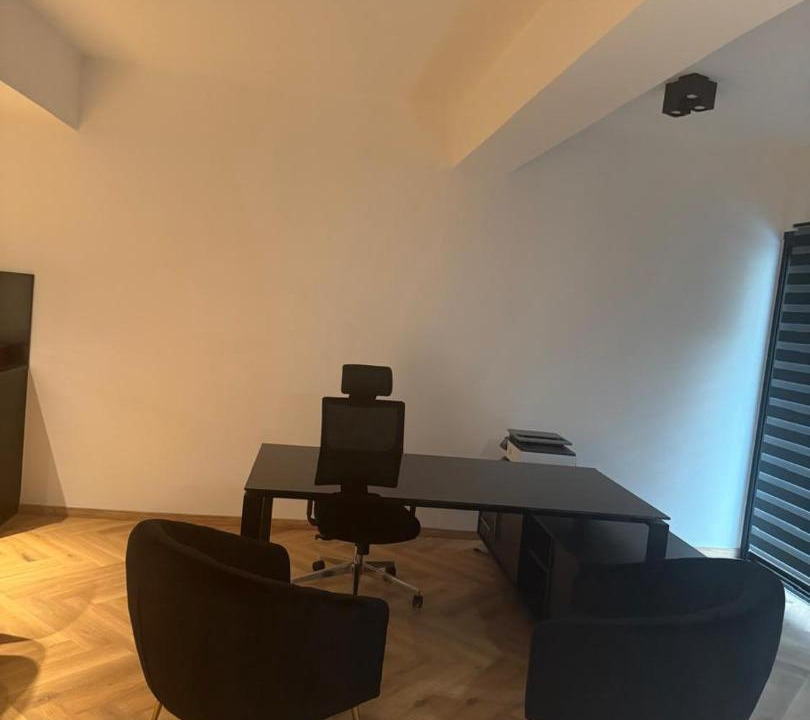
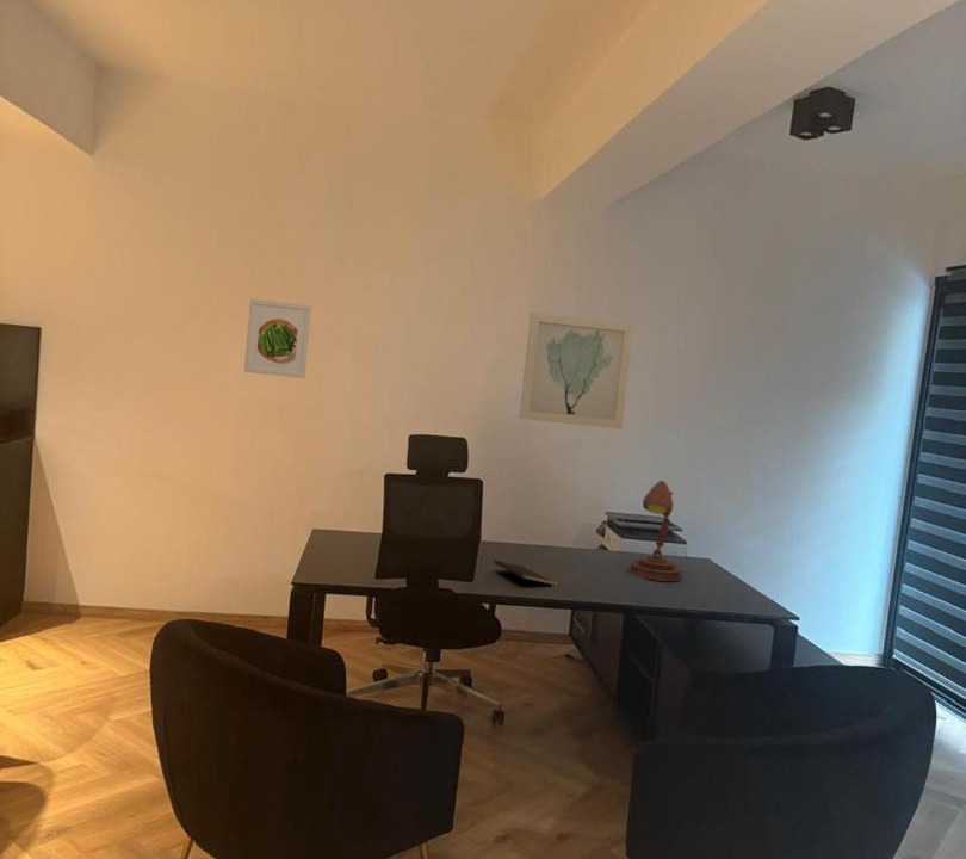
+ wall art (576, 371)
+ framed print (277, 339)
+ desk lamp (661, 527)
+ notepad (525, 573)
